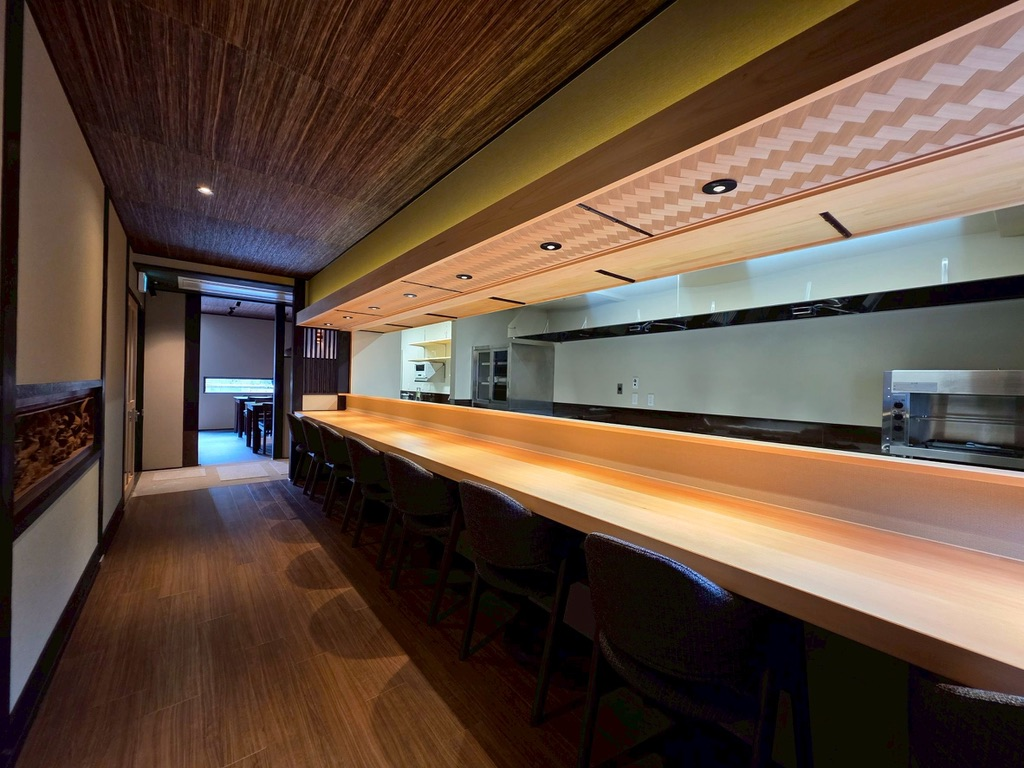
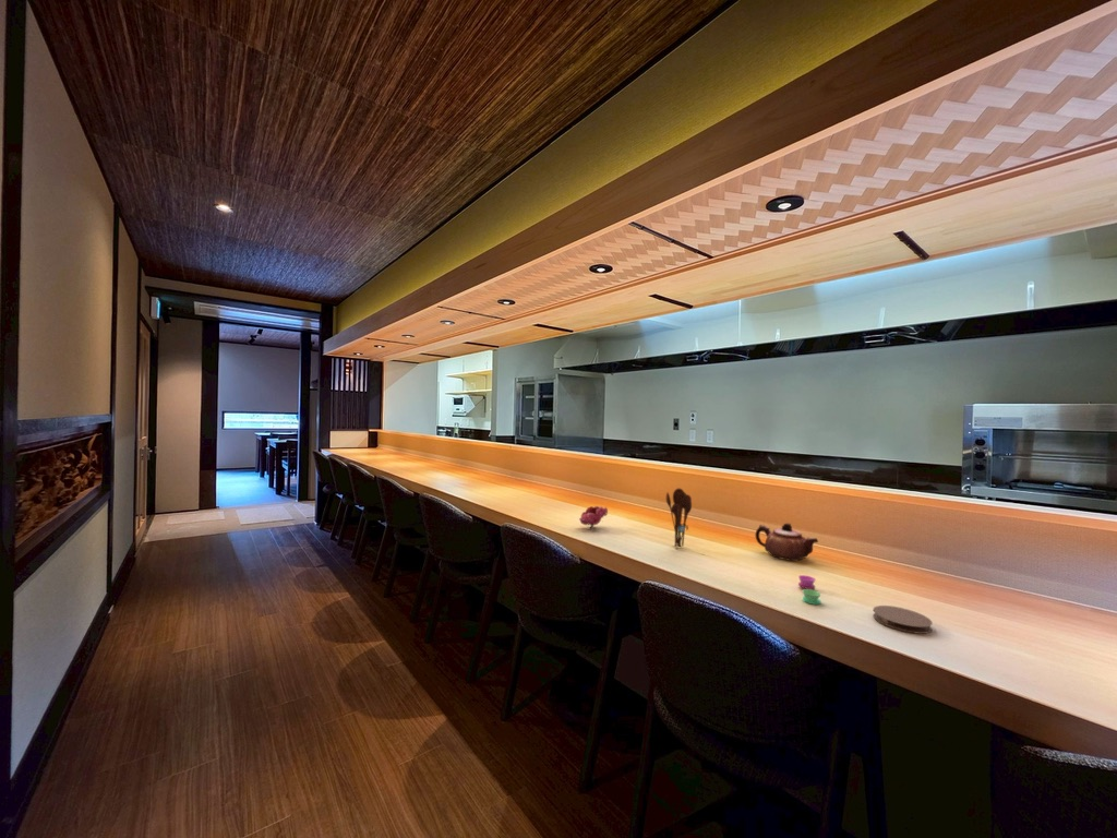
+ coaster (901, 619)
+ utensil holder (678, 516)
+ teapot (785, 539)
+ teacup (808, 588)
+ flower (592, 516)
